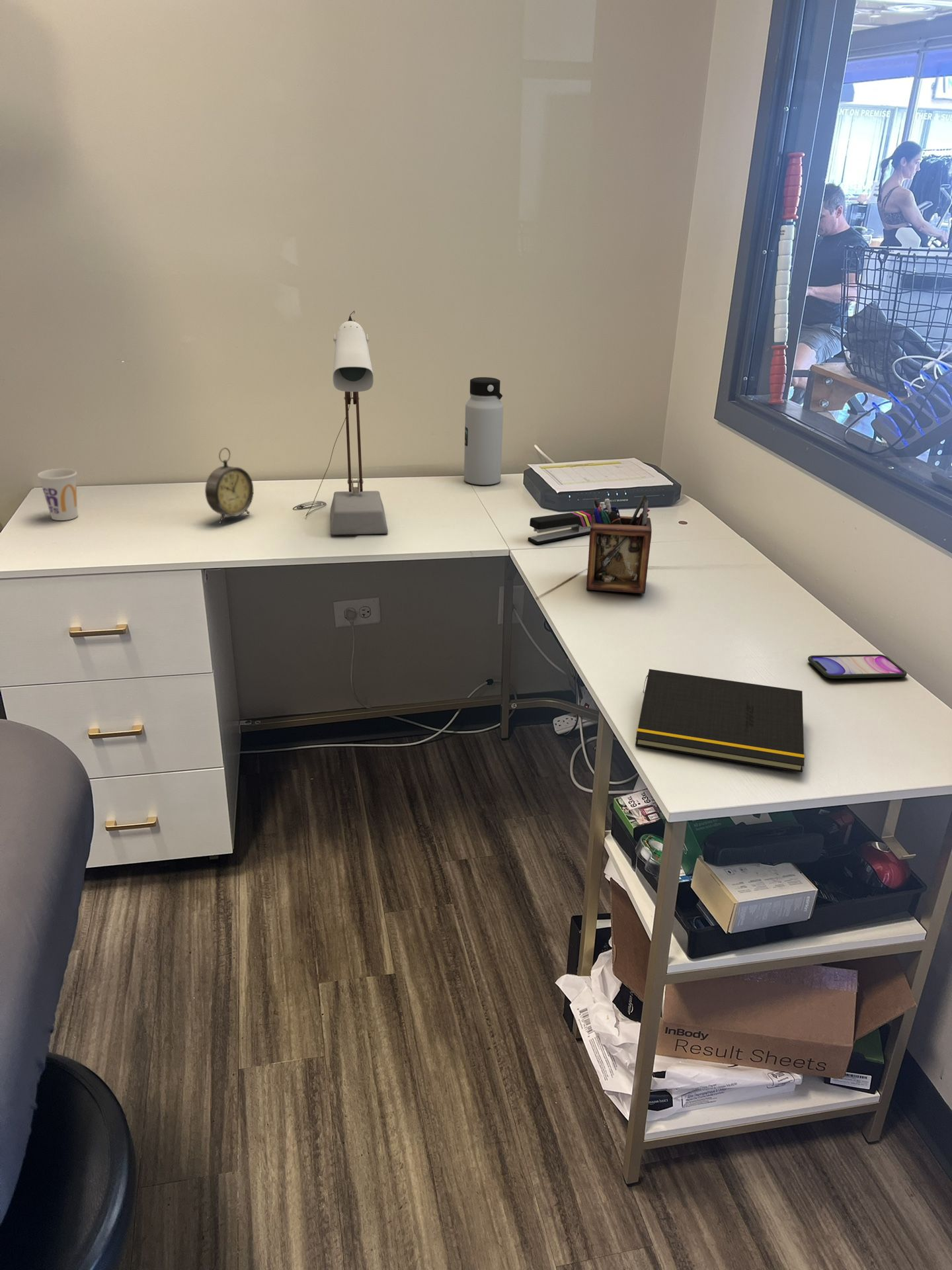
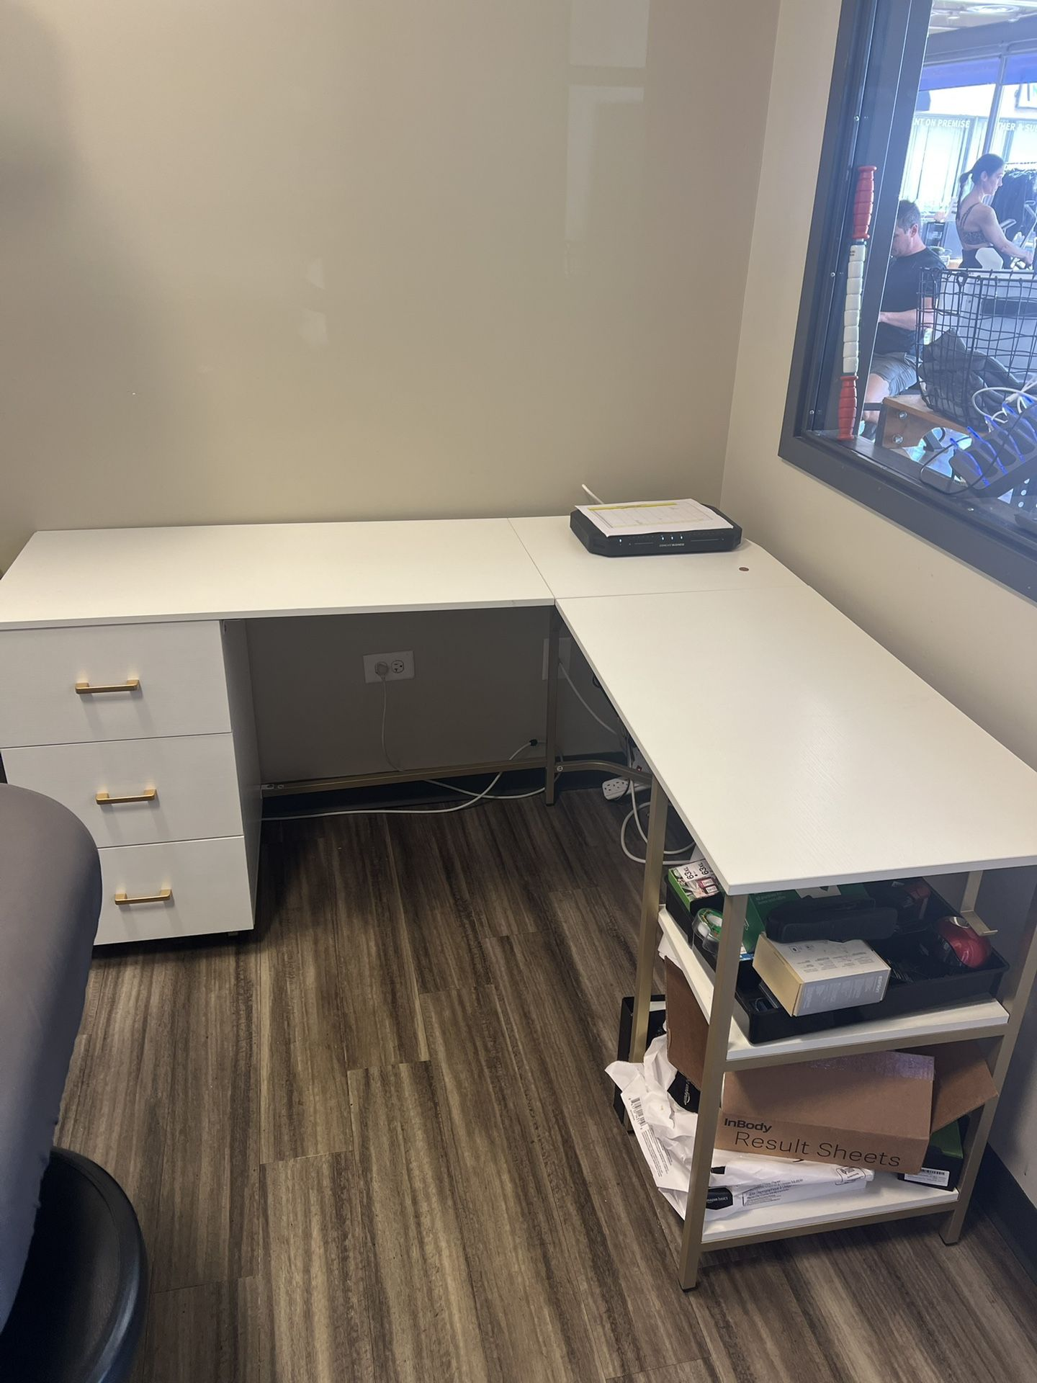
- alarm clock (227, 484)
- stapler (566, 525)
- water bottle (483, 431)
- desk lamp (344, 419)
- cup (61, 495)
- notepad (721, 717)
- desk organizer (619, 542)
- smartphone (857, 665)
